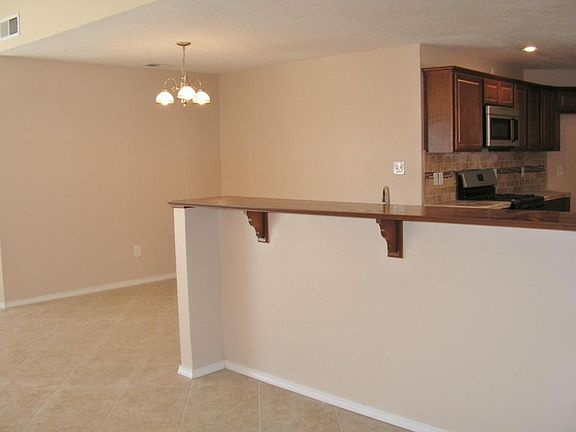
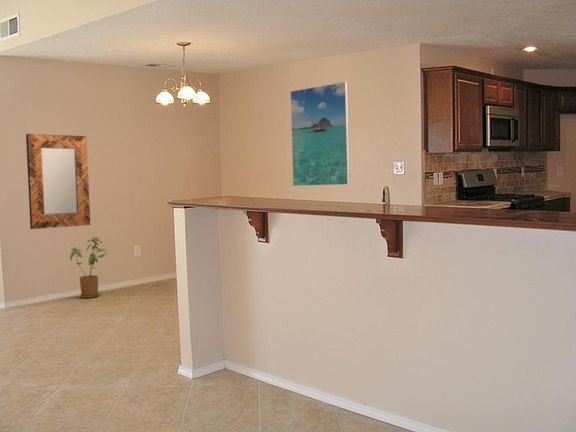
+ home mirror (59, 181)
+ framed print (319, 136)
+ house plant (91, 267)
